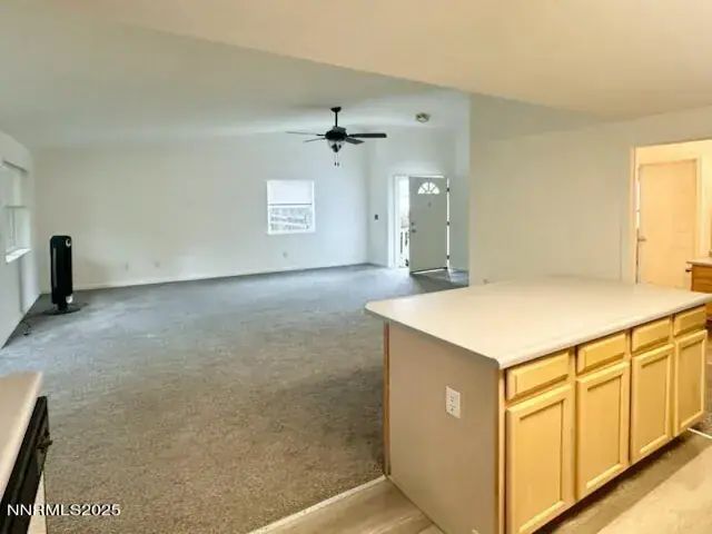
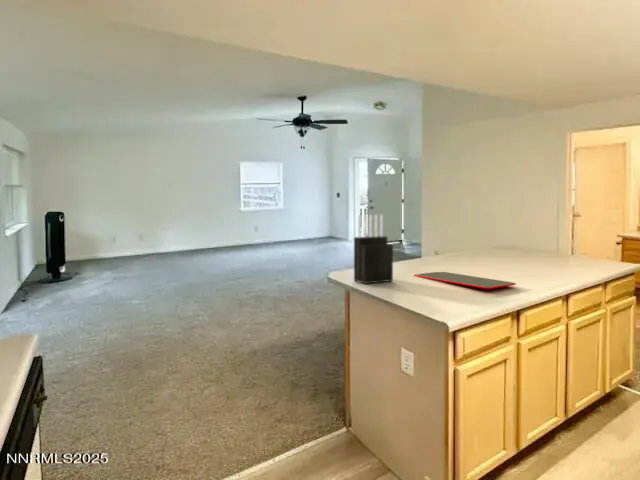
+ knife block (374, 248)
+ cutting board (461, 279)
